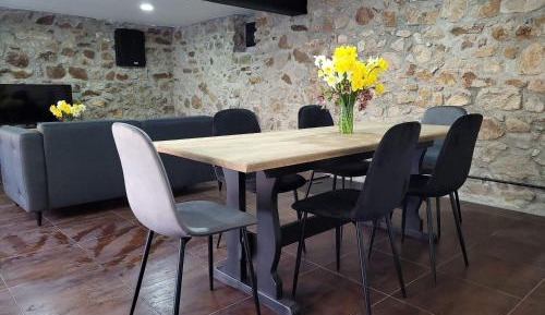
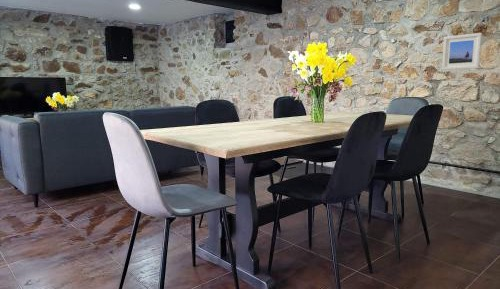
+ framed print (461, 52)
